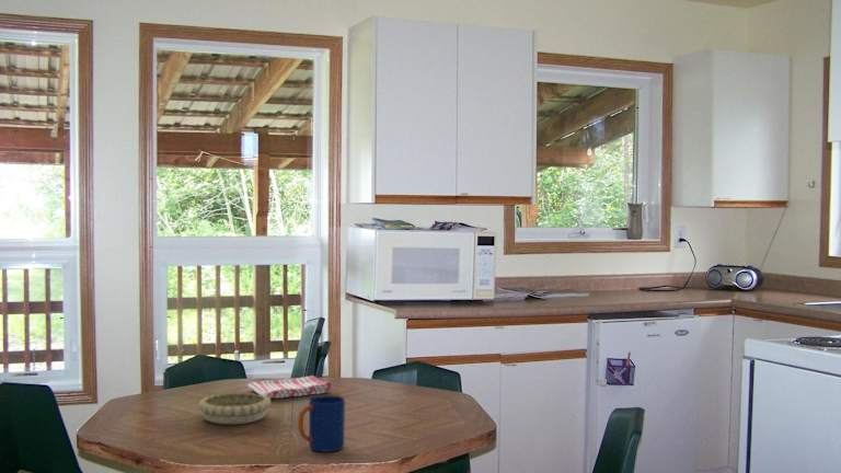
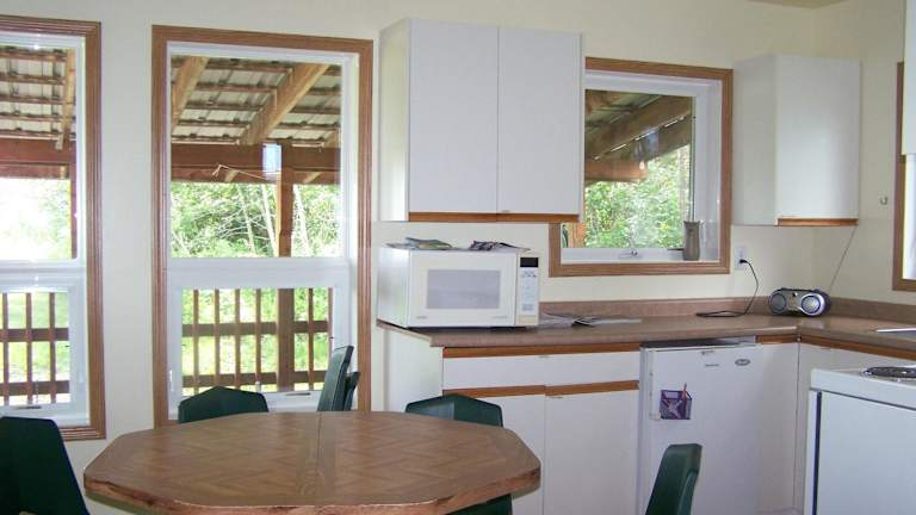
- dish towel (289, 385)
- decorative bowl (234, 407)
- mug (320, 424)
